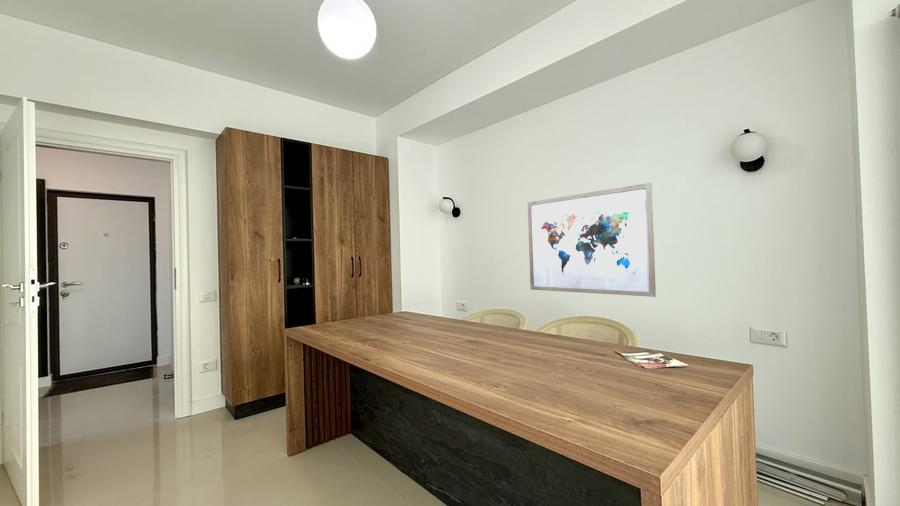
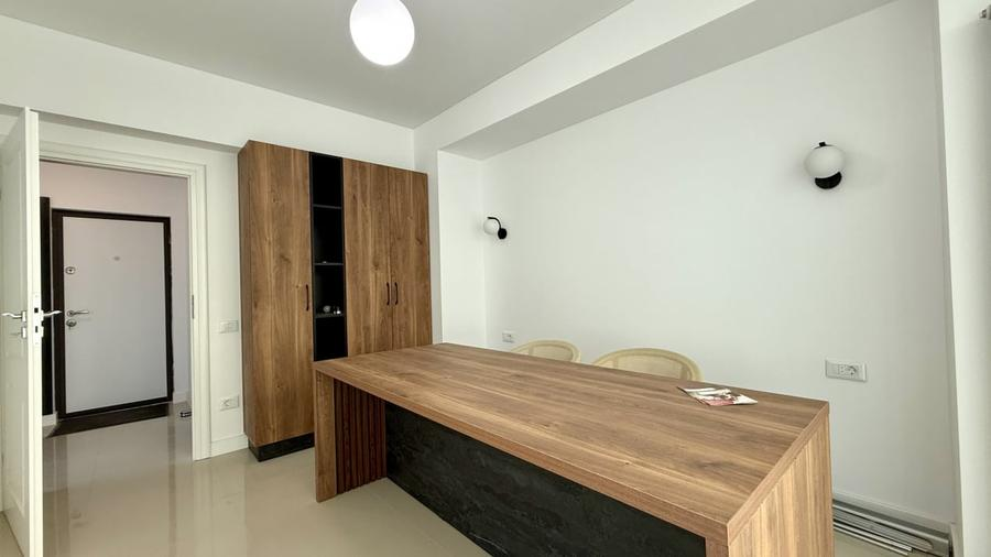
- wall art (583, 243)
